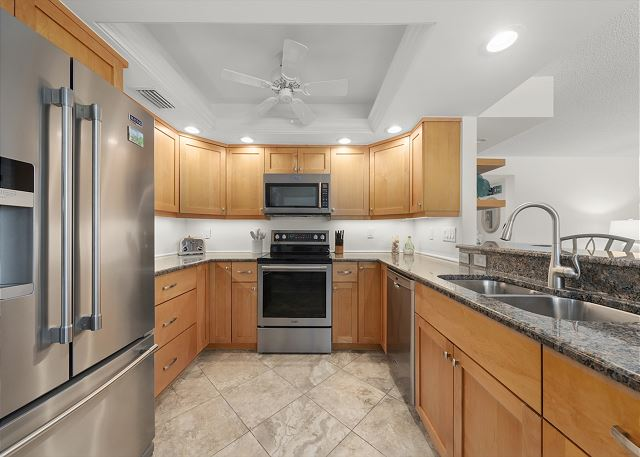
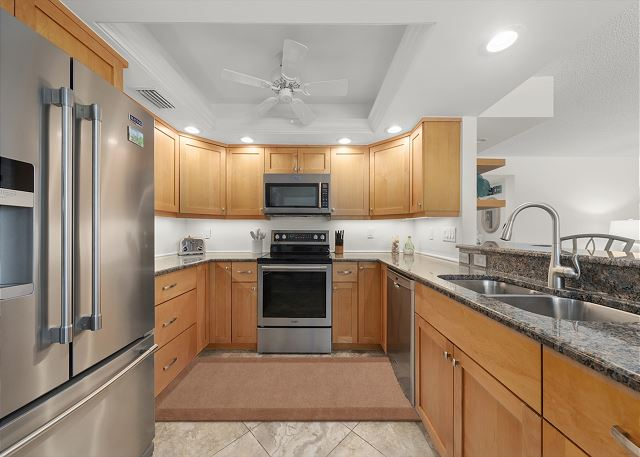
+ rug (322, 382)
